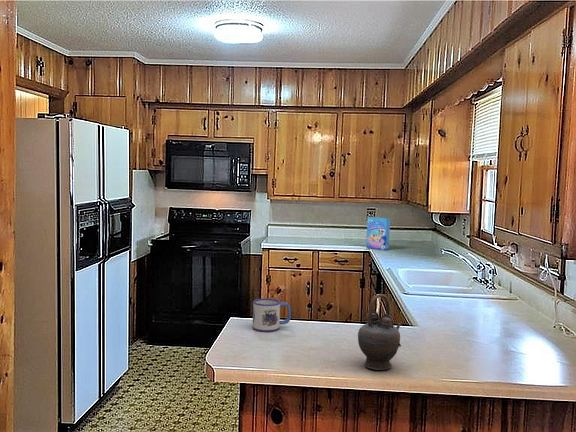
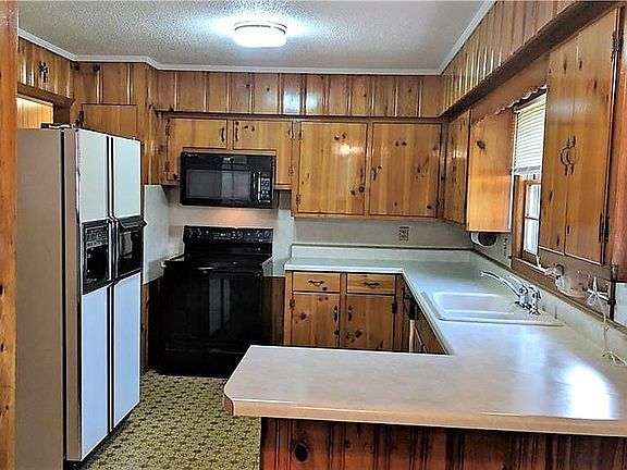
- mug (271, 314)
- teapot (383, 330)
- cereal box (378, 233)
